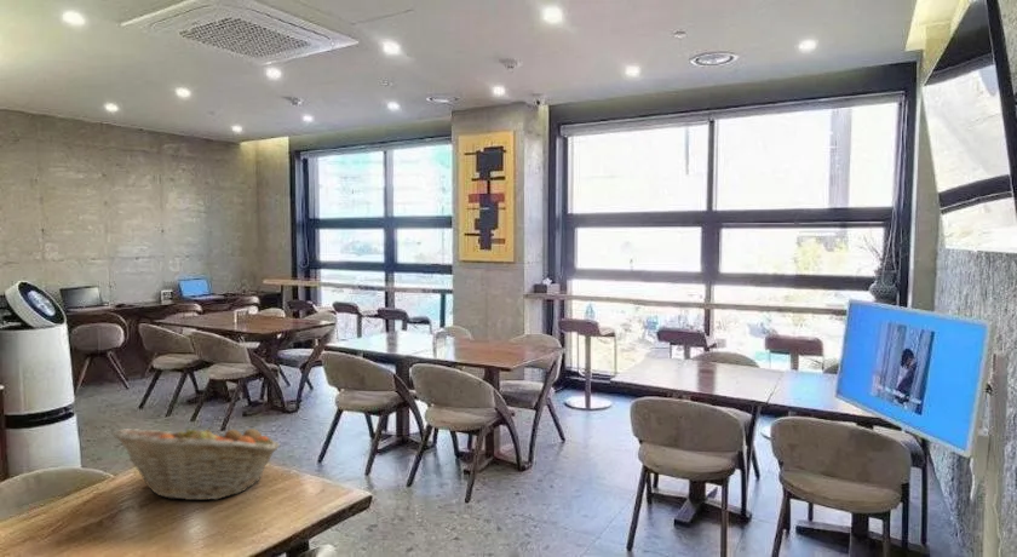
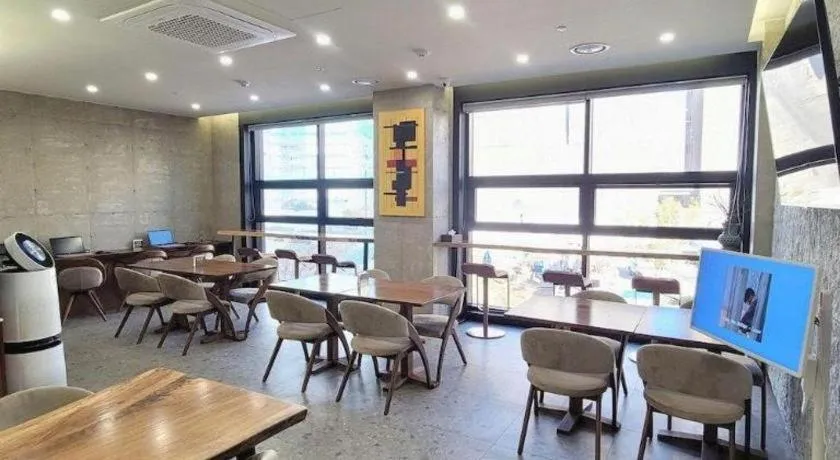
- fruit basket (199, 452)
